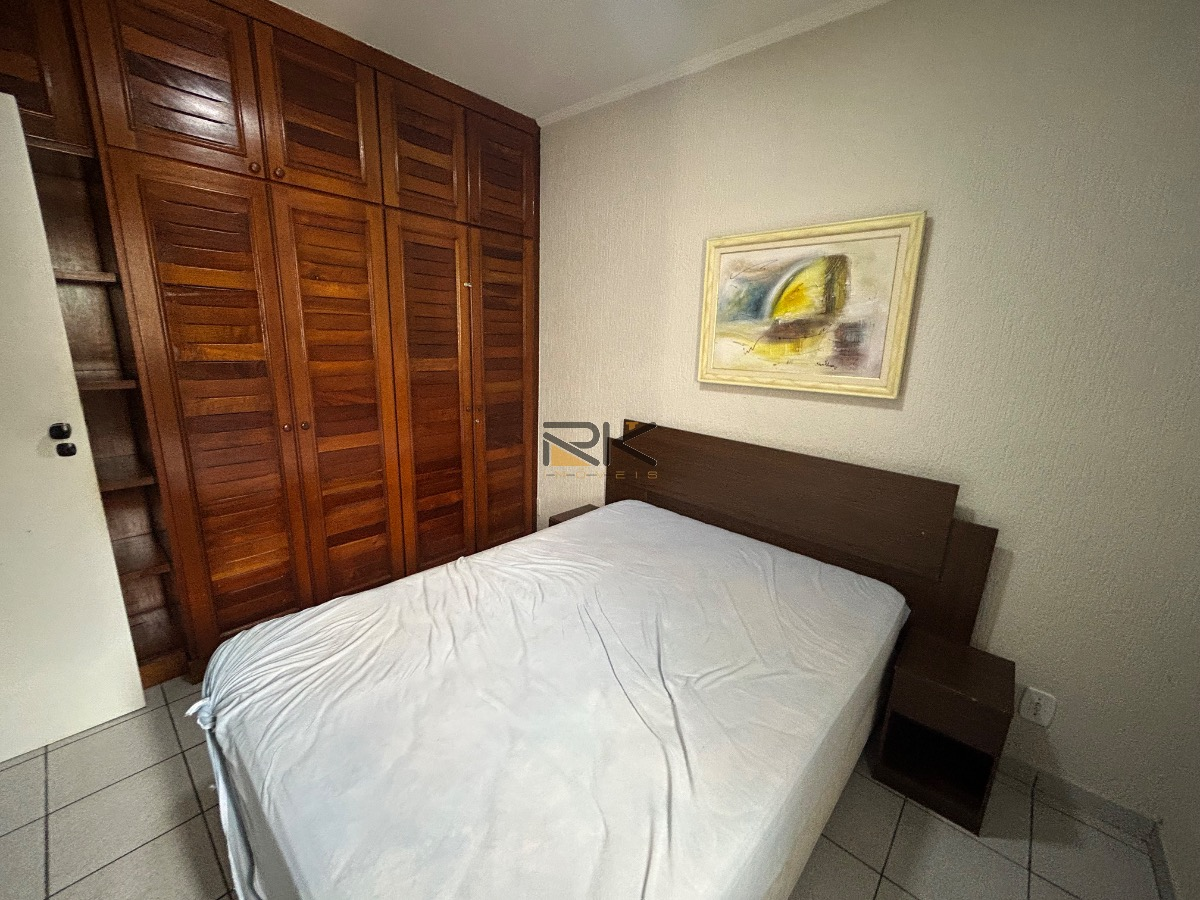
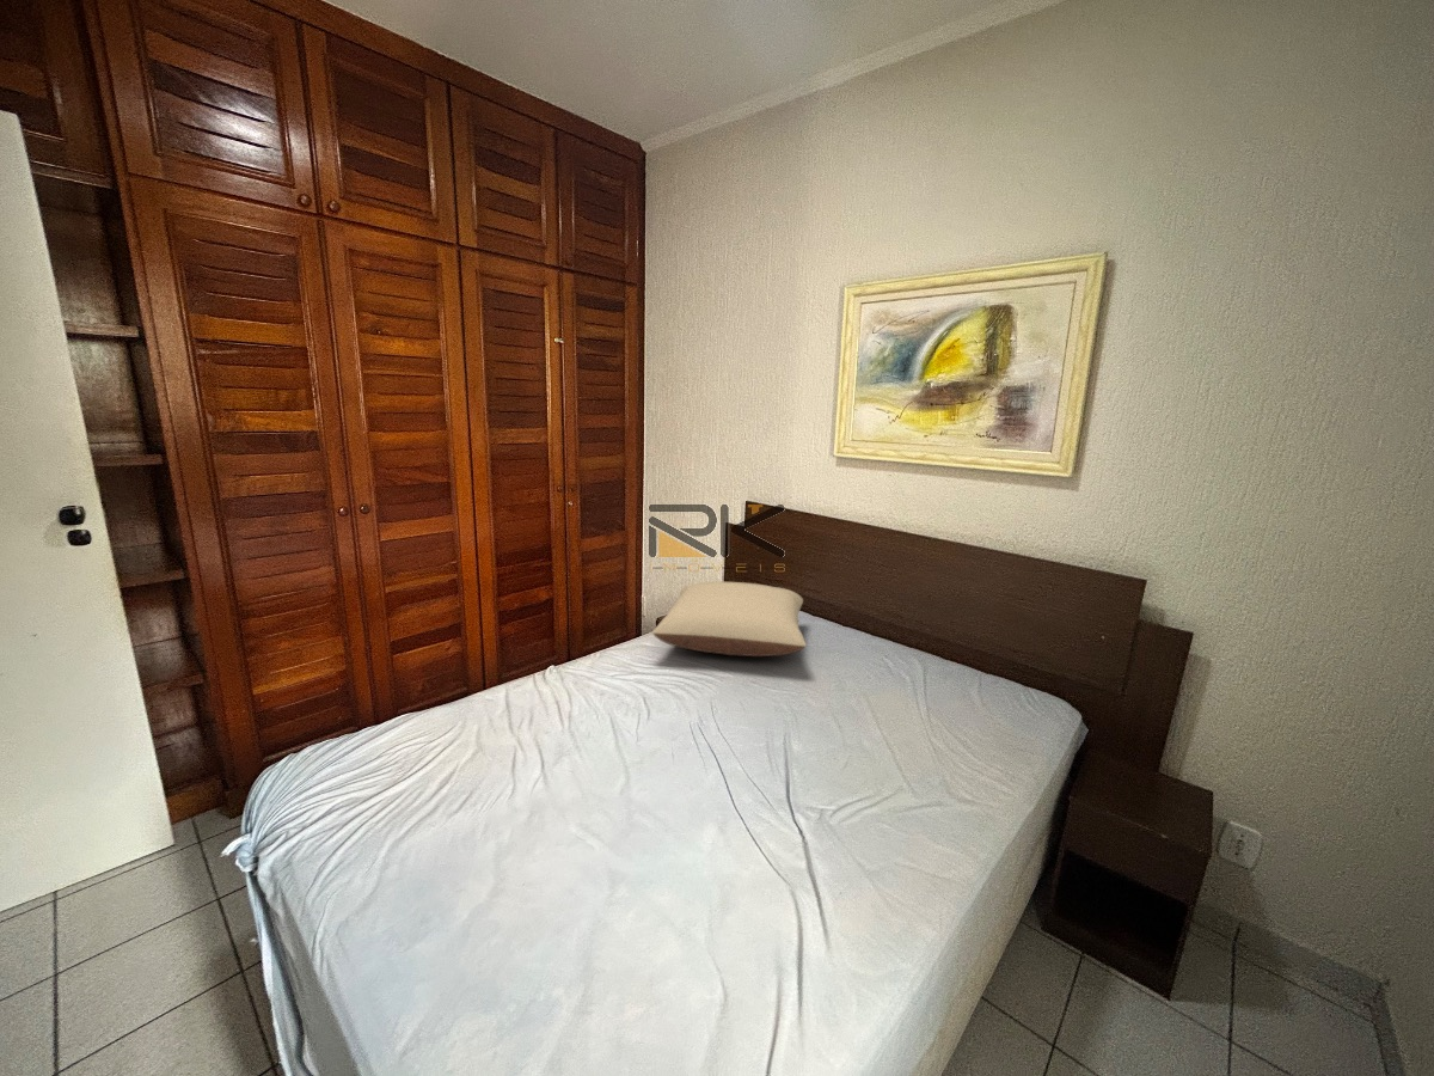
+ pillow (735, 616)
